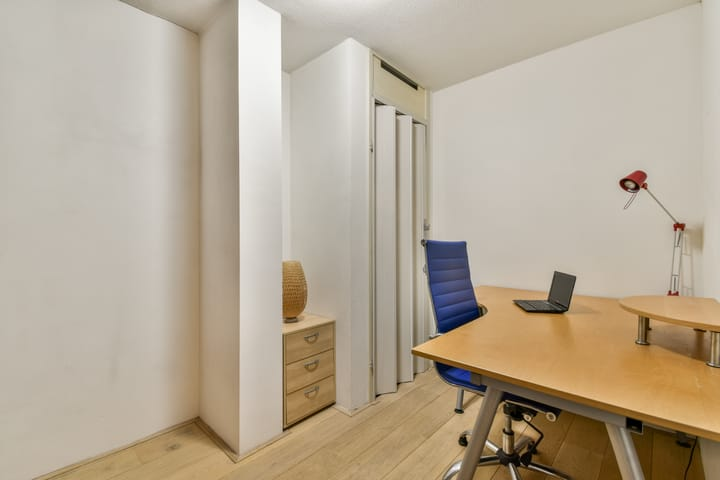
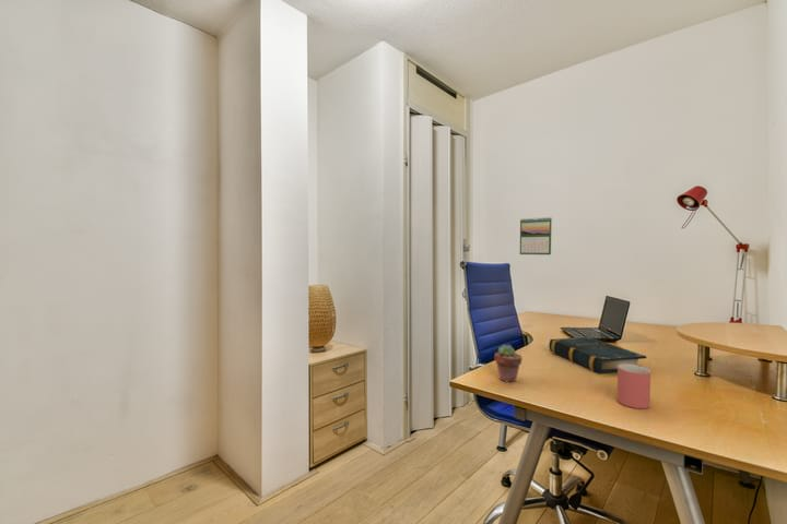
+ mug (633, 383)
+ calendar (535, 236)
+ potted succulent (507, 361)
+ book (592, 353)
